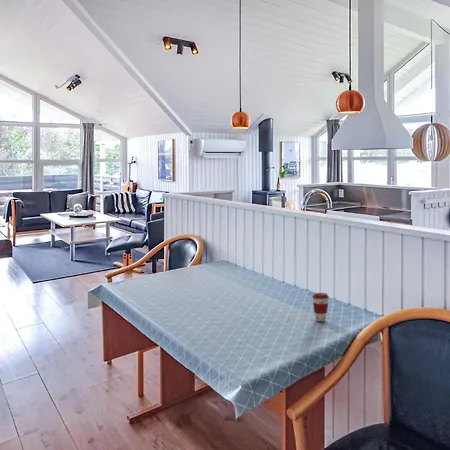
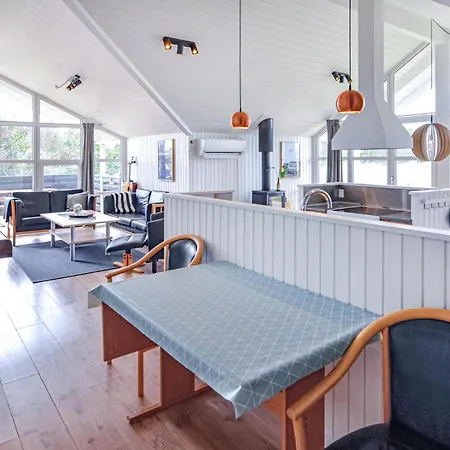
- coffee cup (320, 307)
